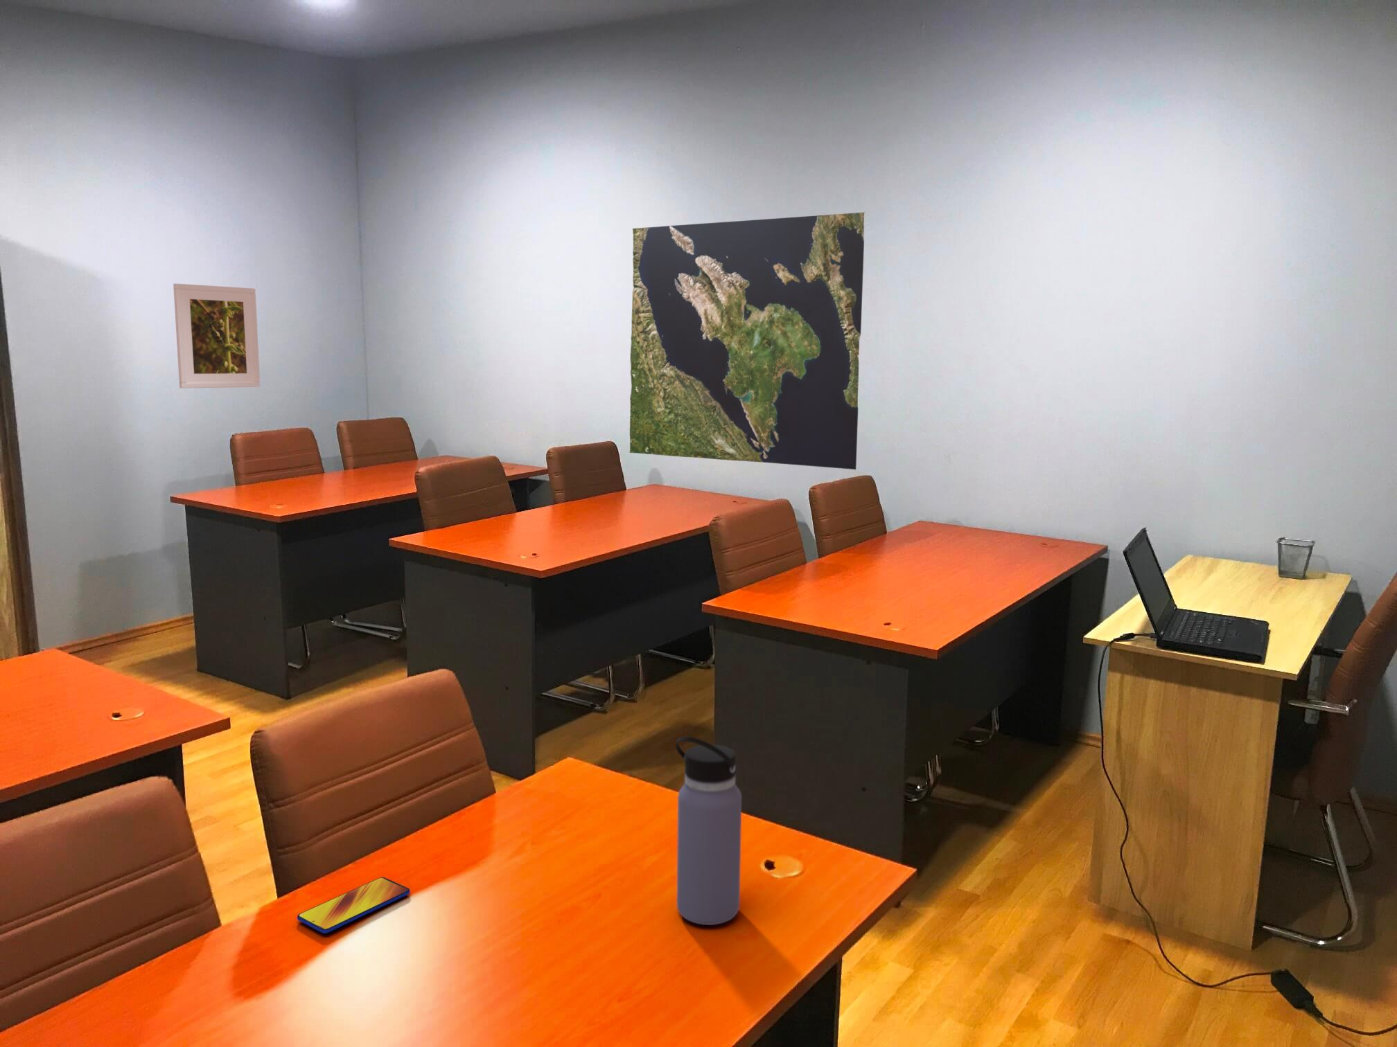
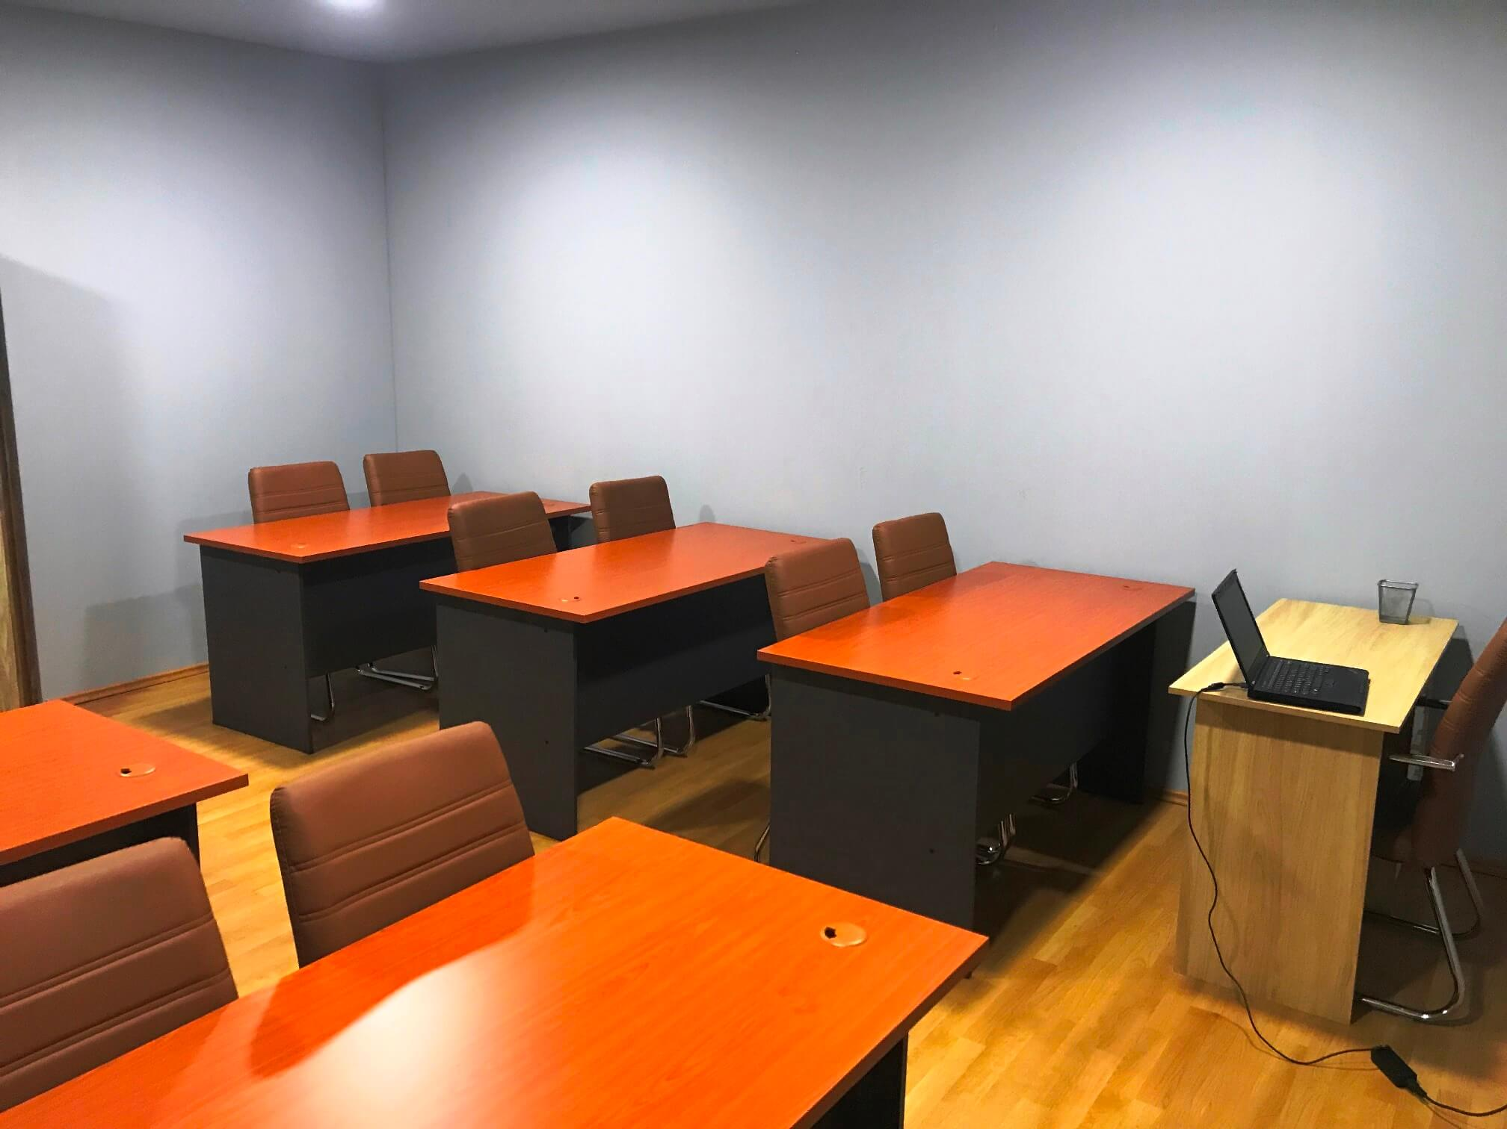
- water bottle (707, 822)
- world map (737, 342)
- smartphone (355, 904)
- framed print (218, 337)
